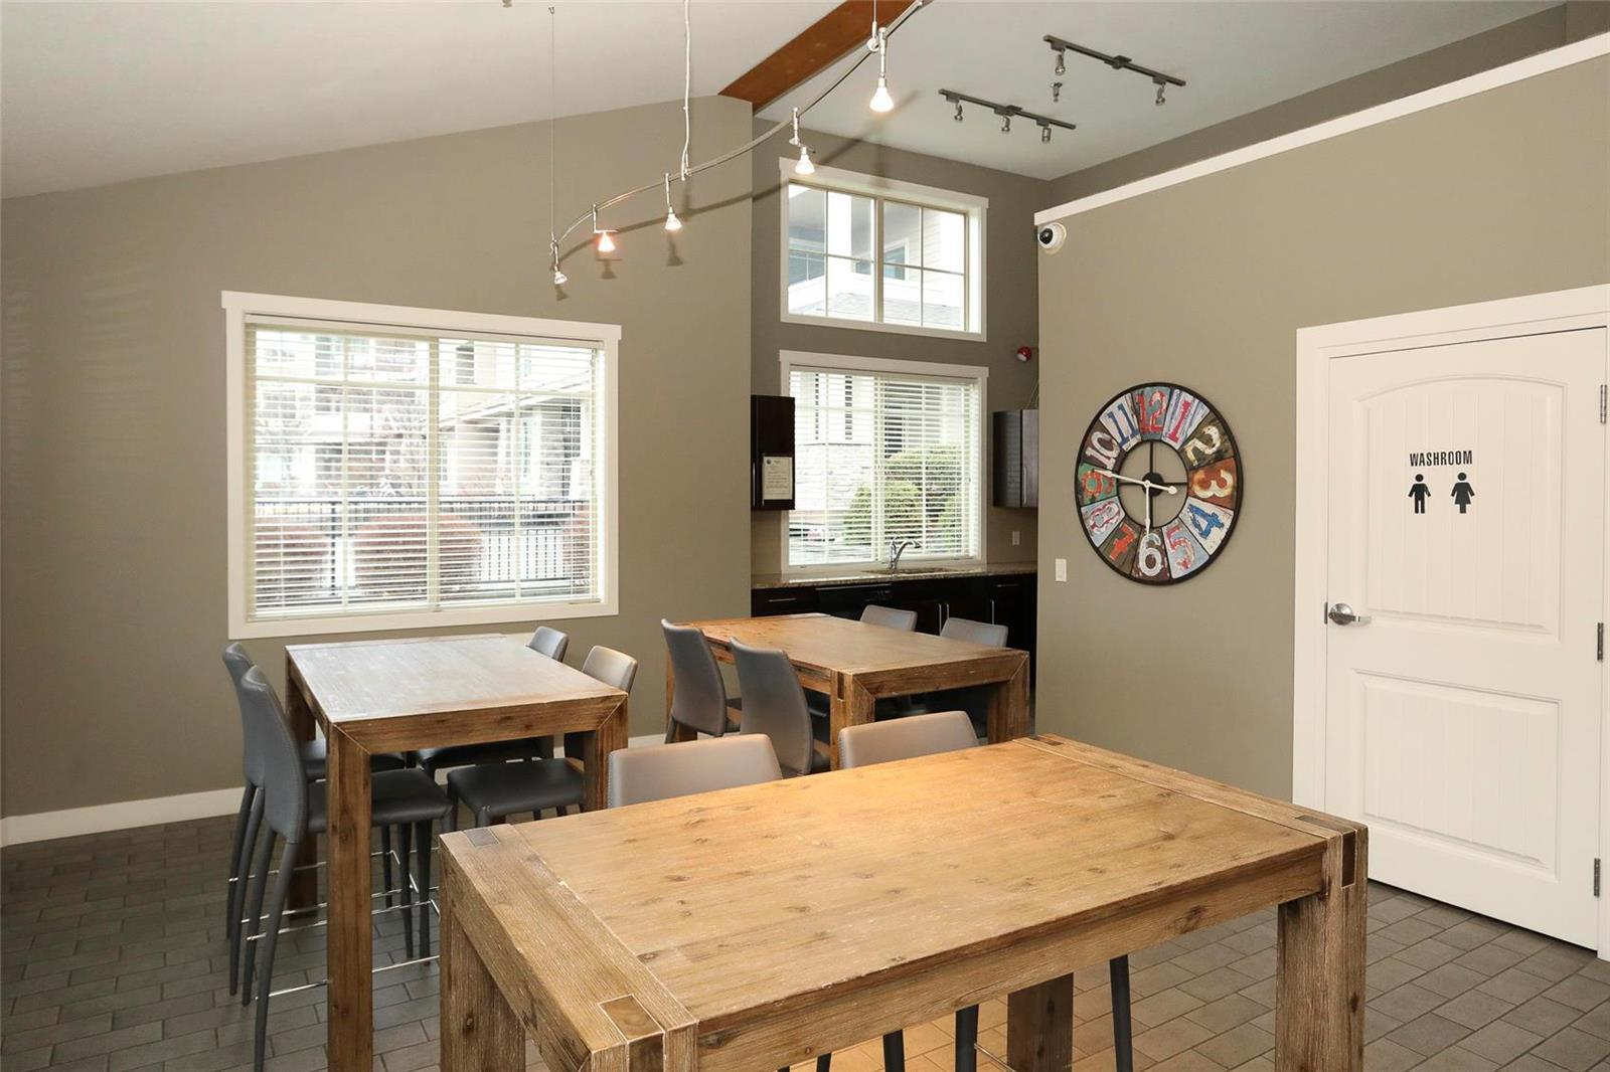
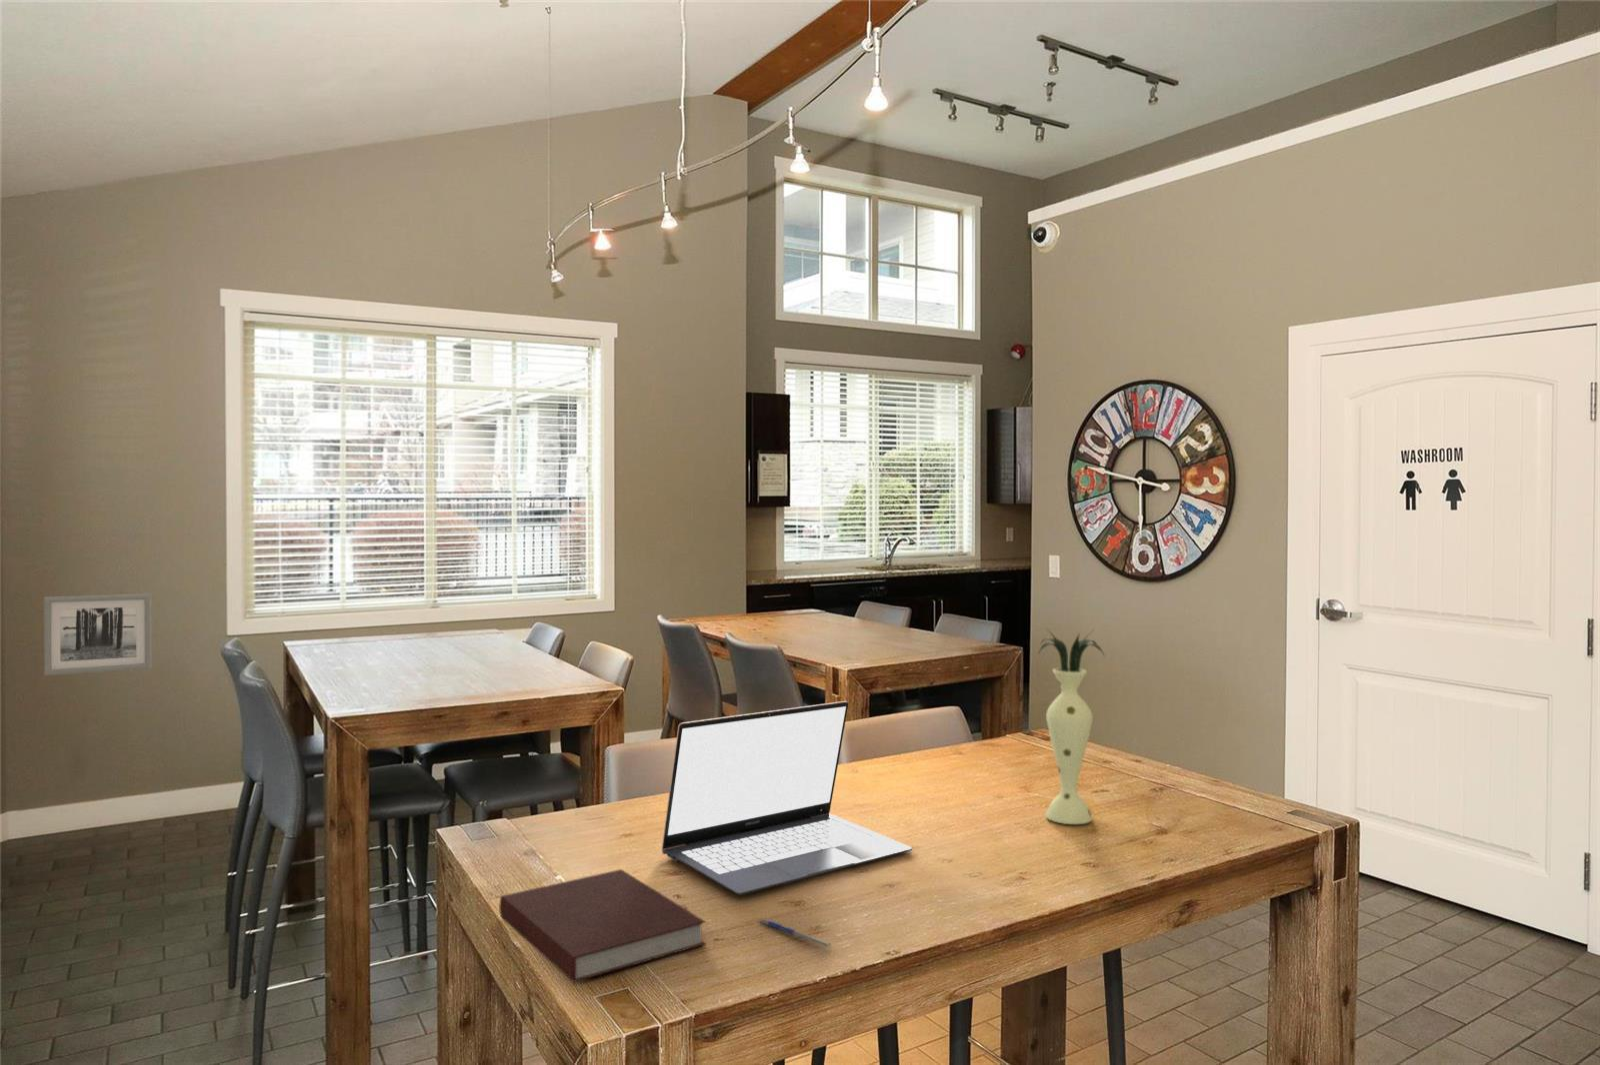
+ vase (1068, 724)
+ laptop (788, 786)
+ pen (795, 932)
+ notebook (600, 919)
+ wall art (99, 634)
